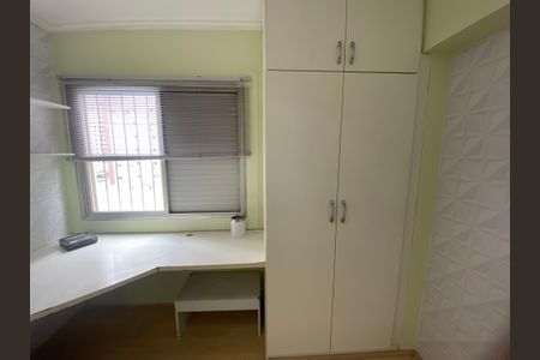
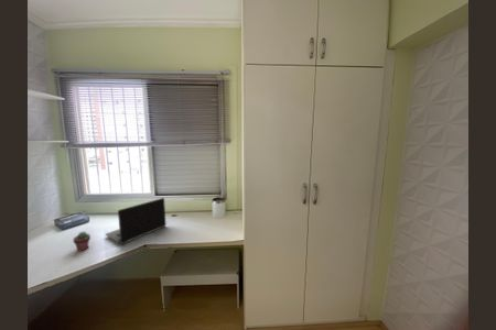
+ potted succulent (82, 240)
+ laptop computer (136, 216)
